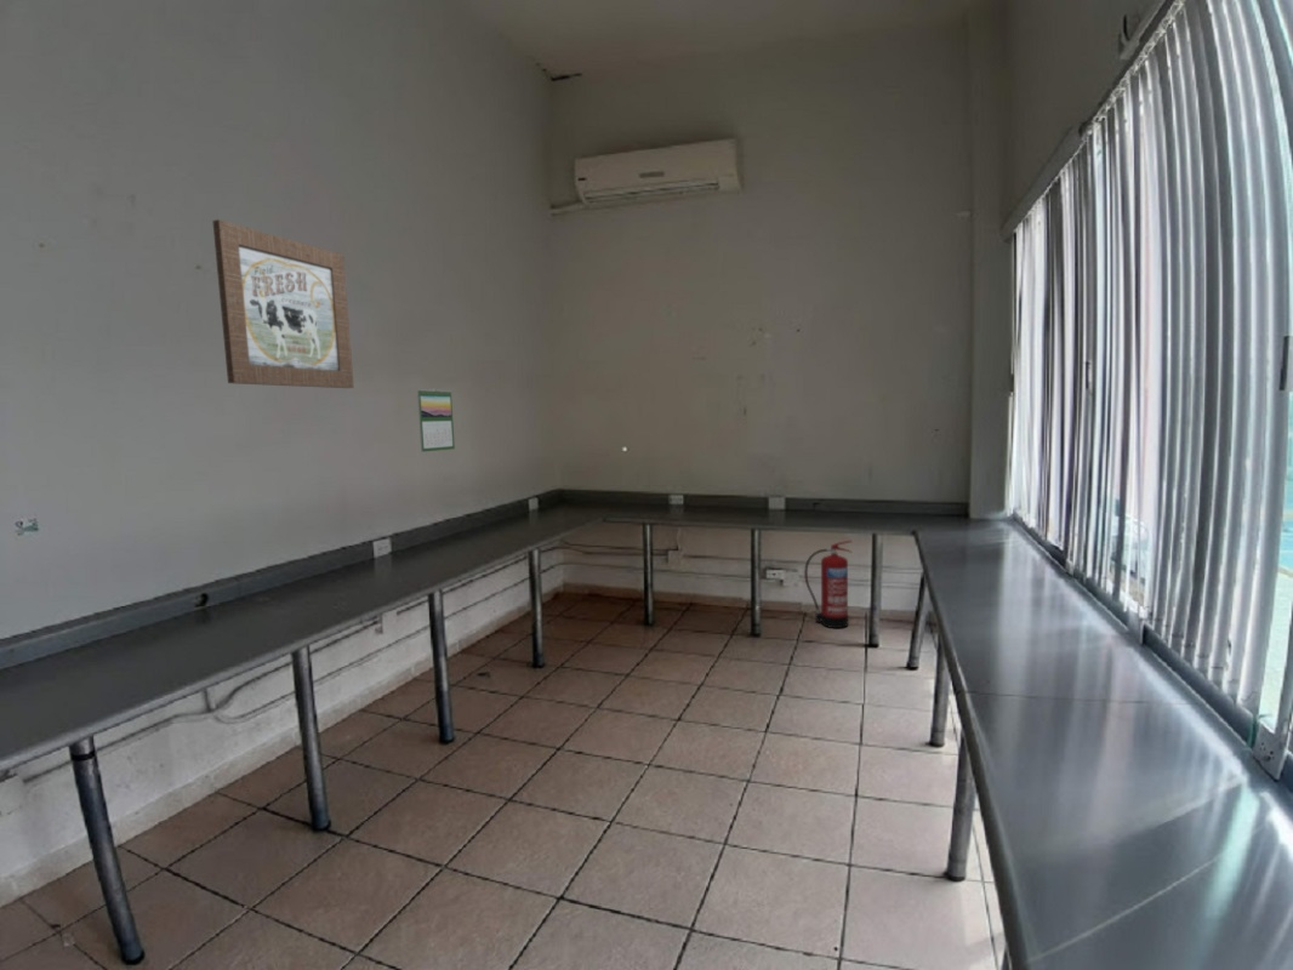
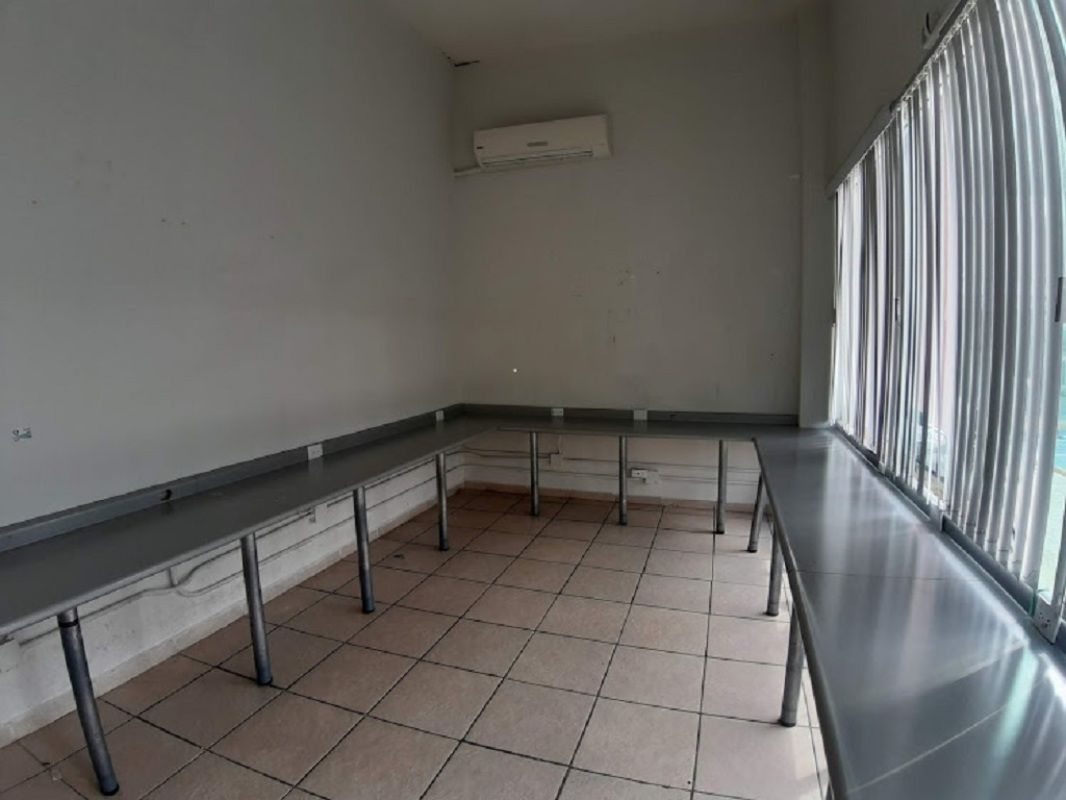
- calendar (435, 420)
- fire extinguisher (827, 582)
- wall art (290, 313)
